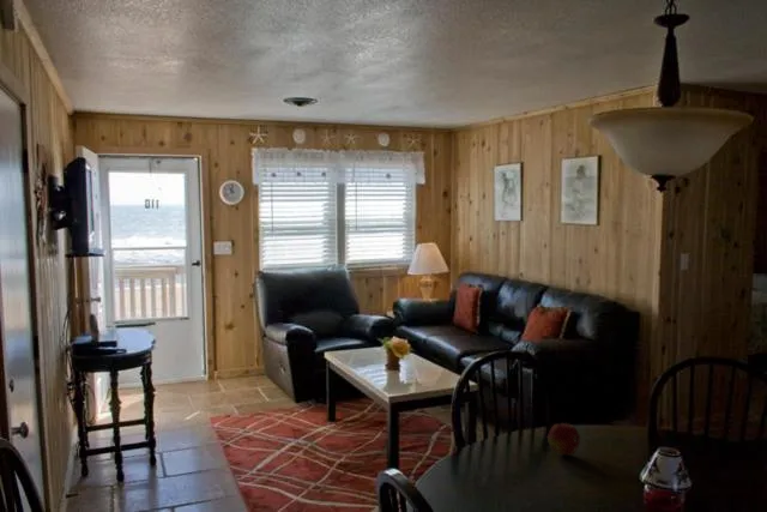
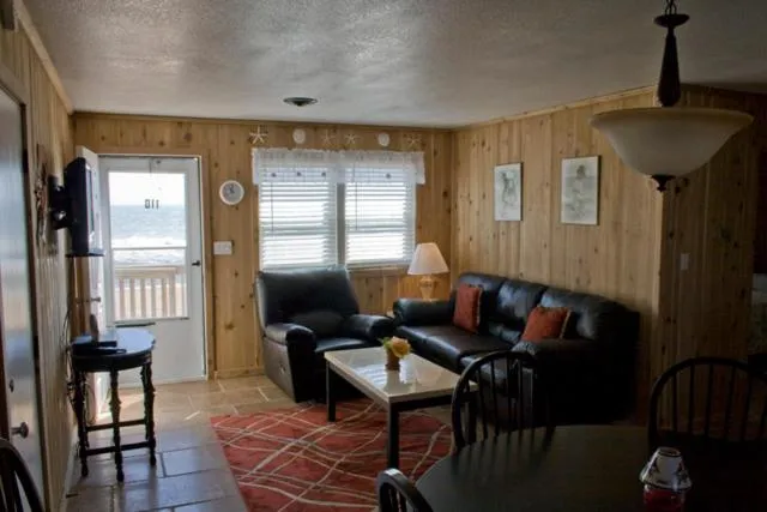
- fruit (561, 439)
